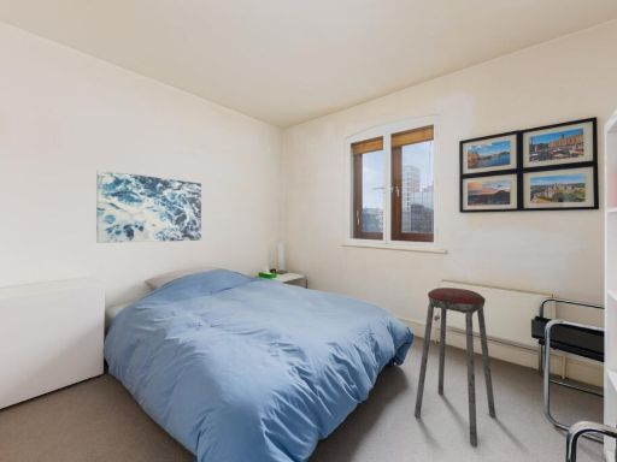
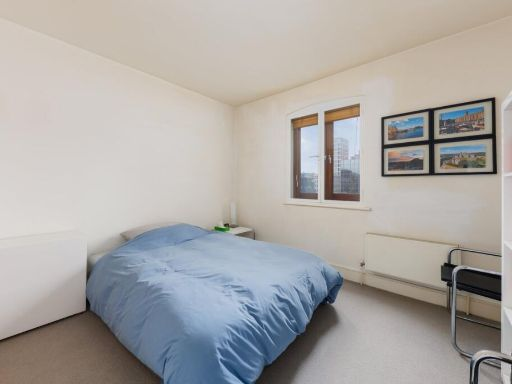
- music stool (443, 353)
- wall art (154, 209)
